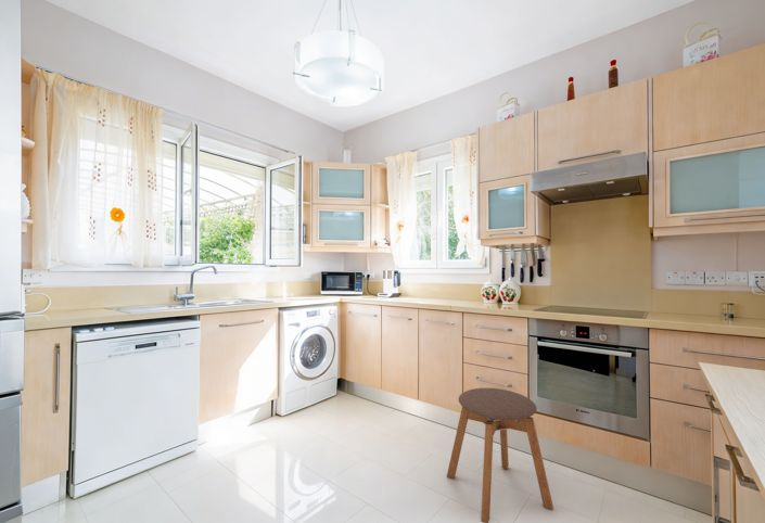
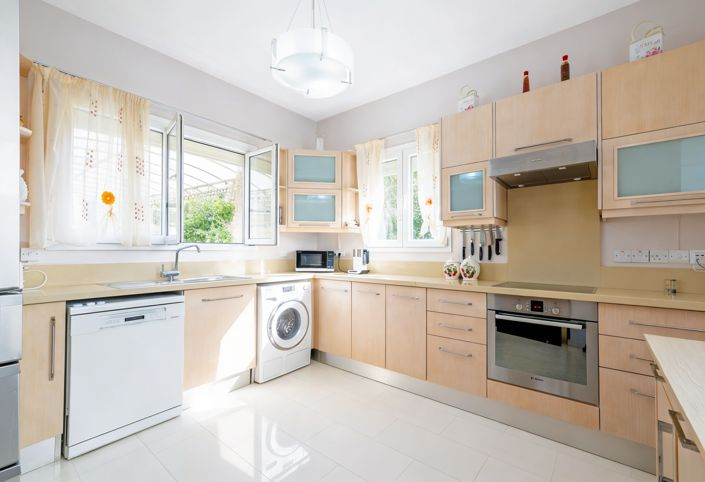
- stool (492, 444)
